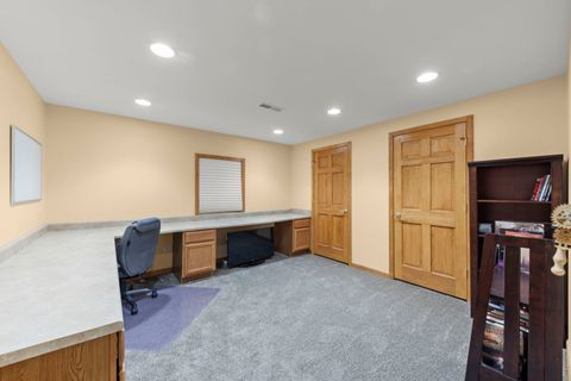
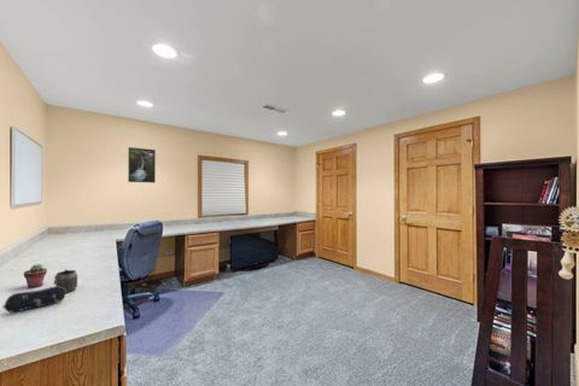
+ potted succulent (35, 275)
+ pencil case (36, 298)
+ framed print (141, 165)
+ mug (65, 280)
